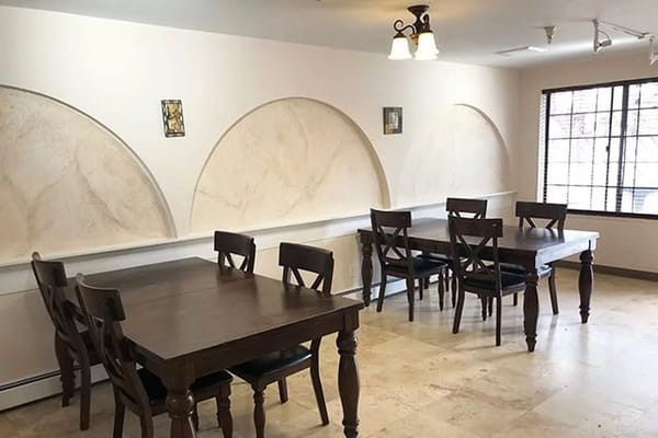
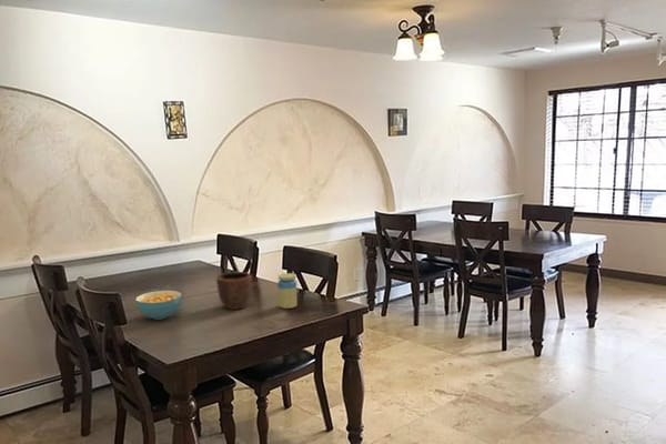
+ bowl (234, 291)
+ cereal bowl (159, 306)
+ jar (286, 291)
